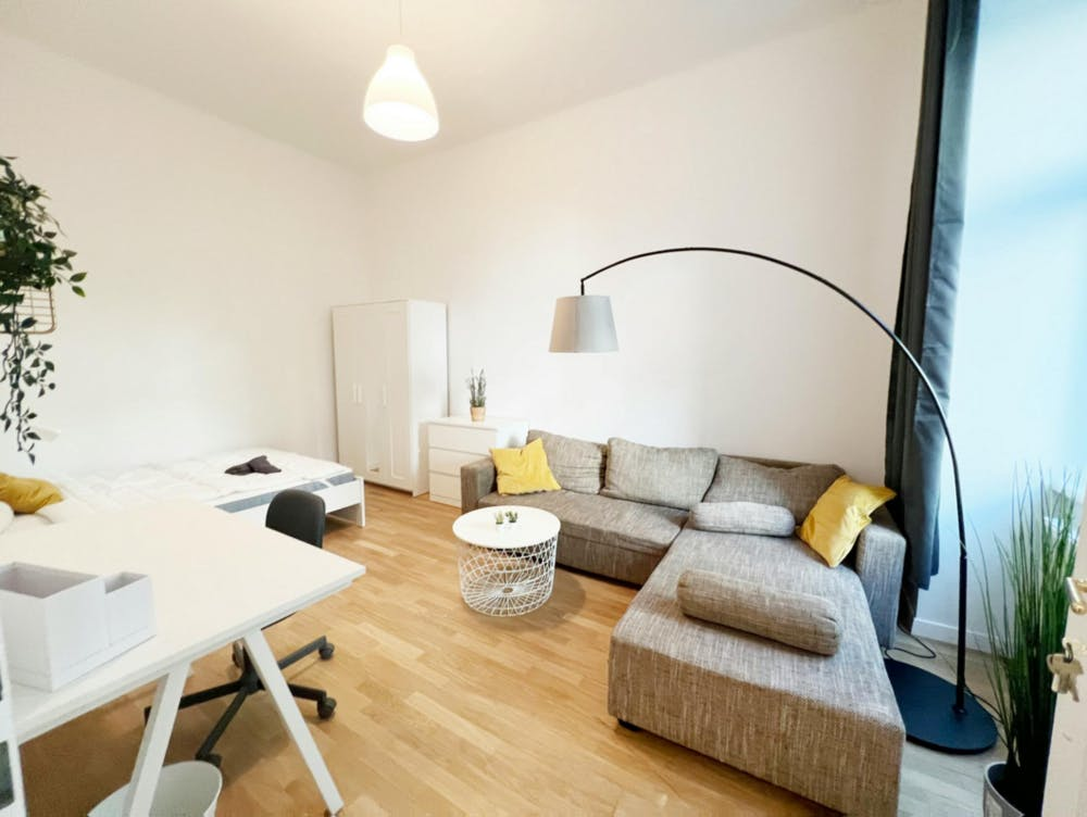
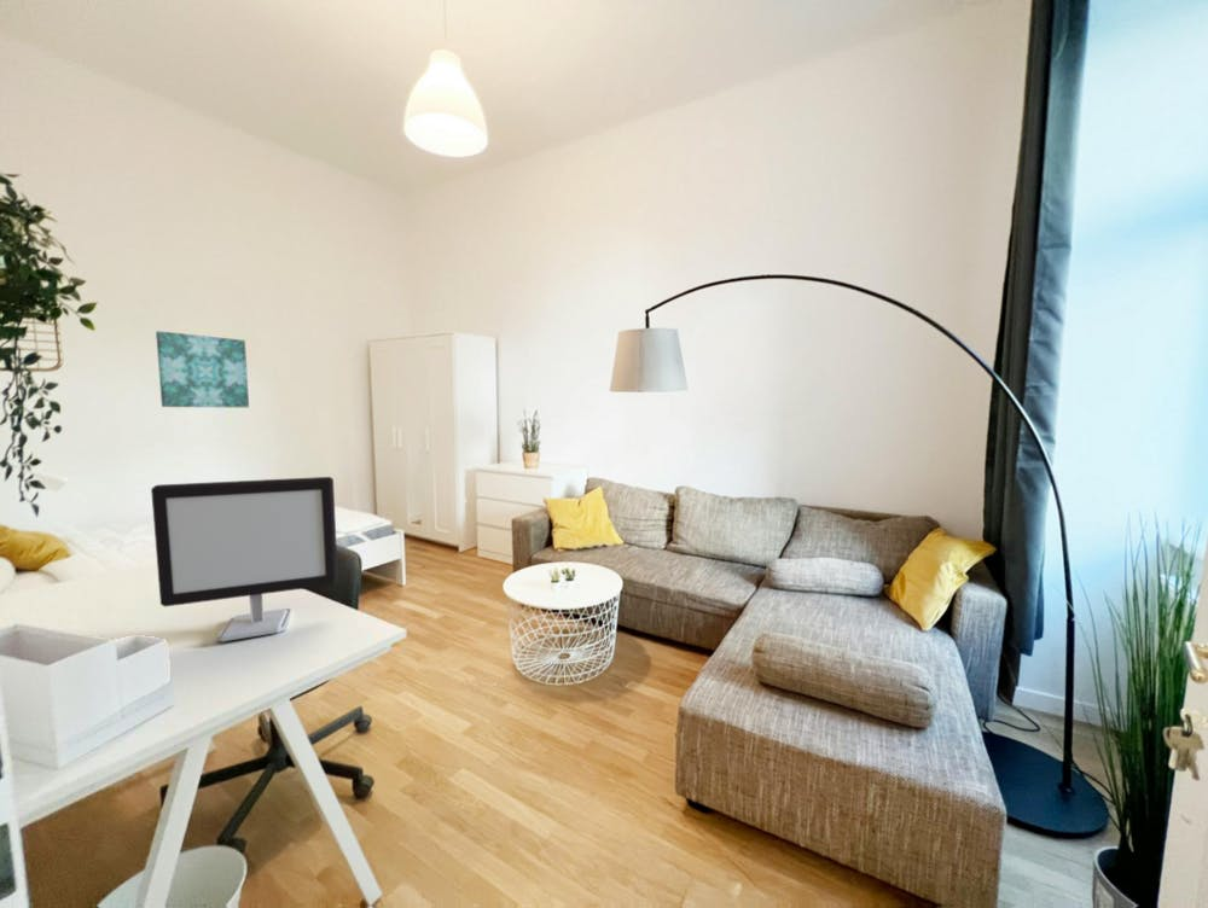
+ wall art (205, 372)
+ computer monitor (254, 553)
